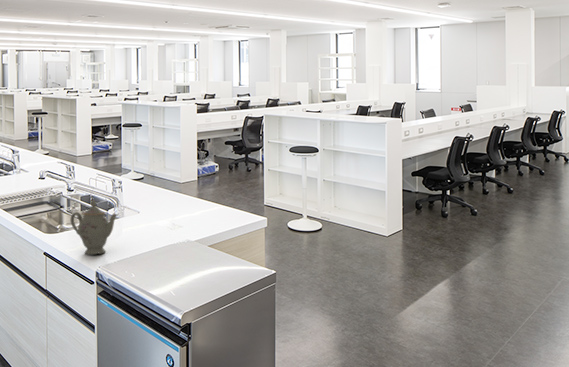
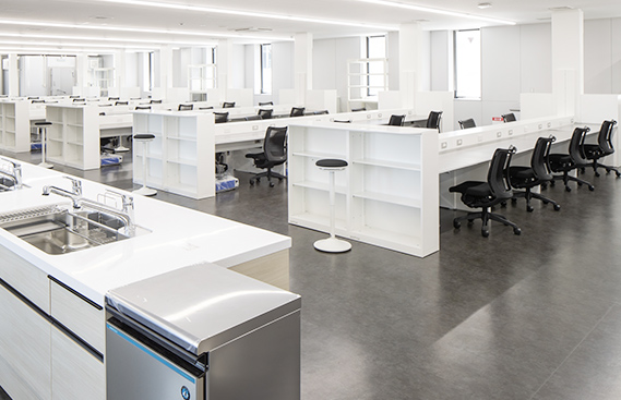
- chinaware (94, 226)
